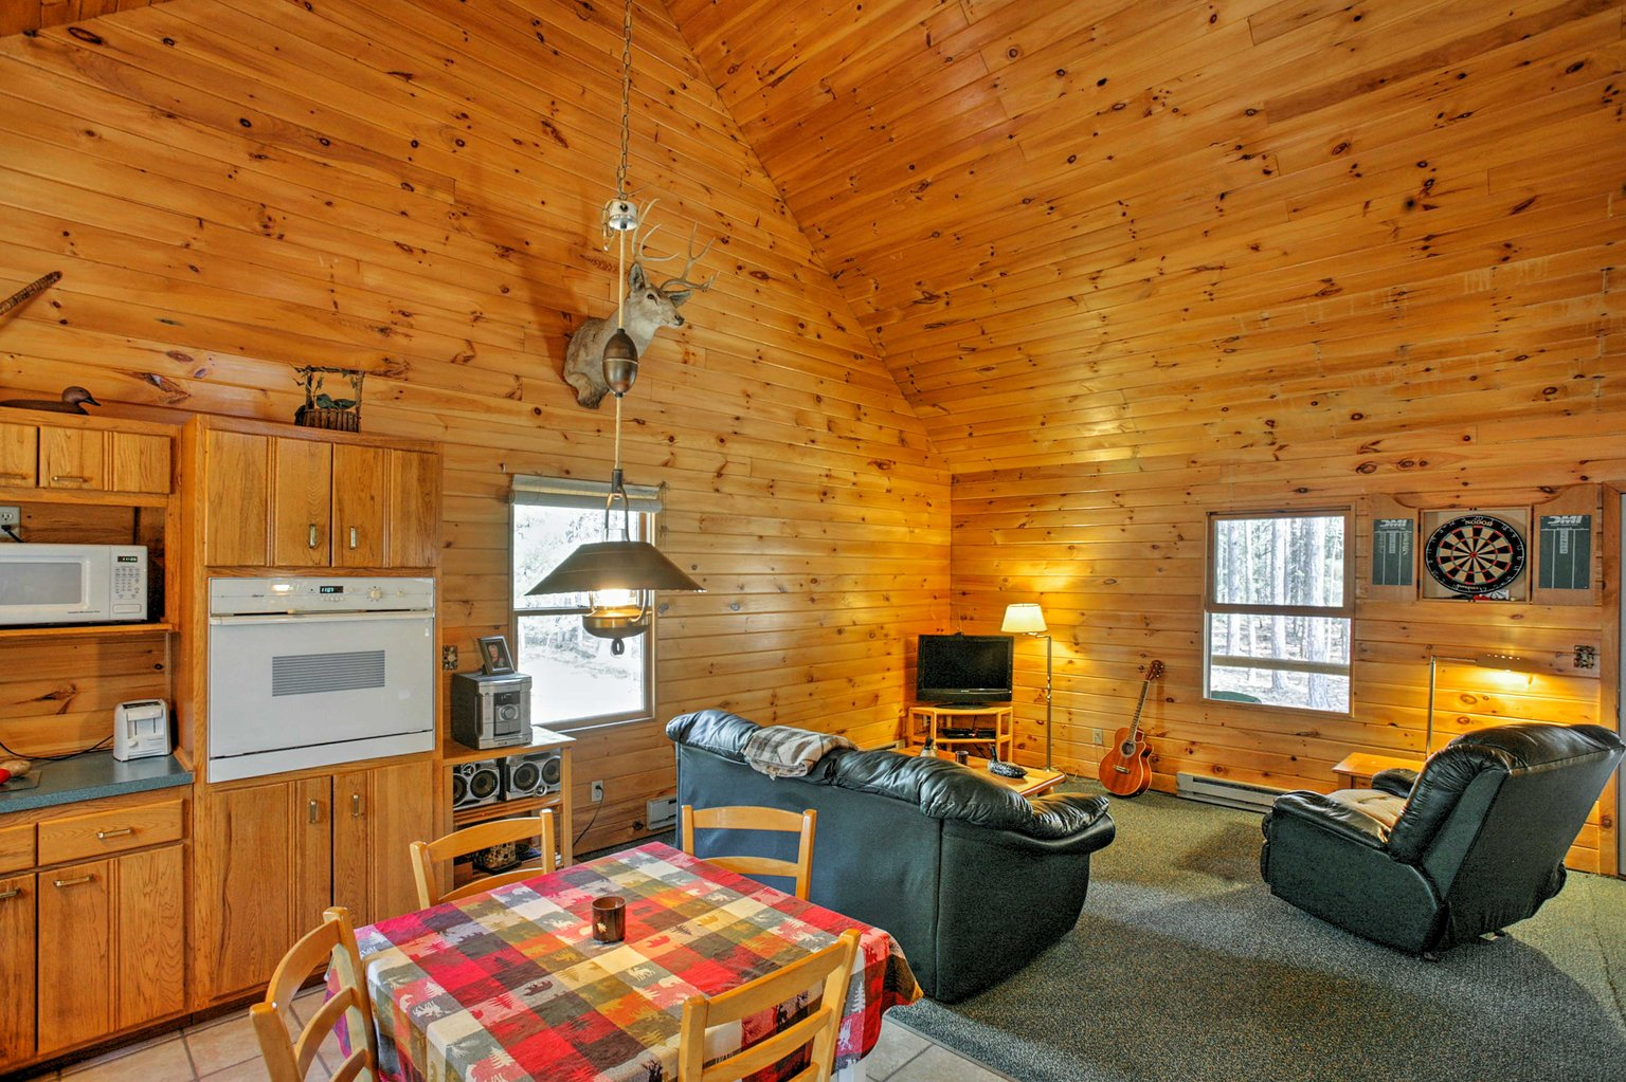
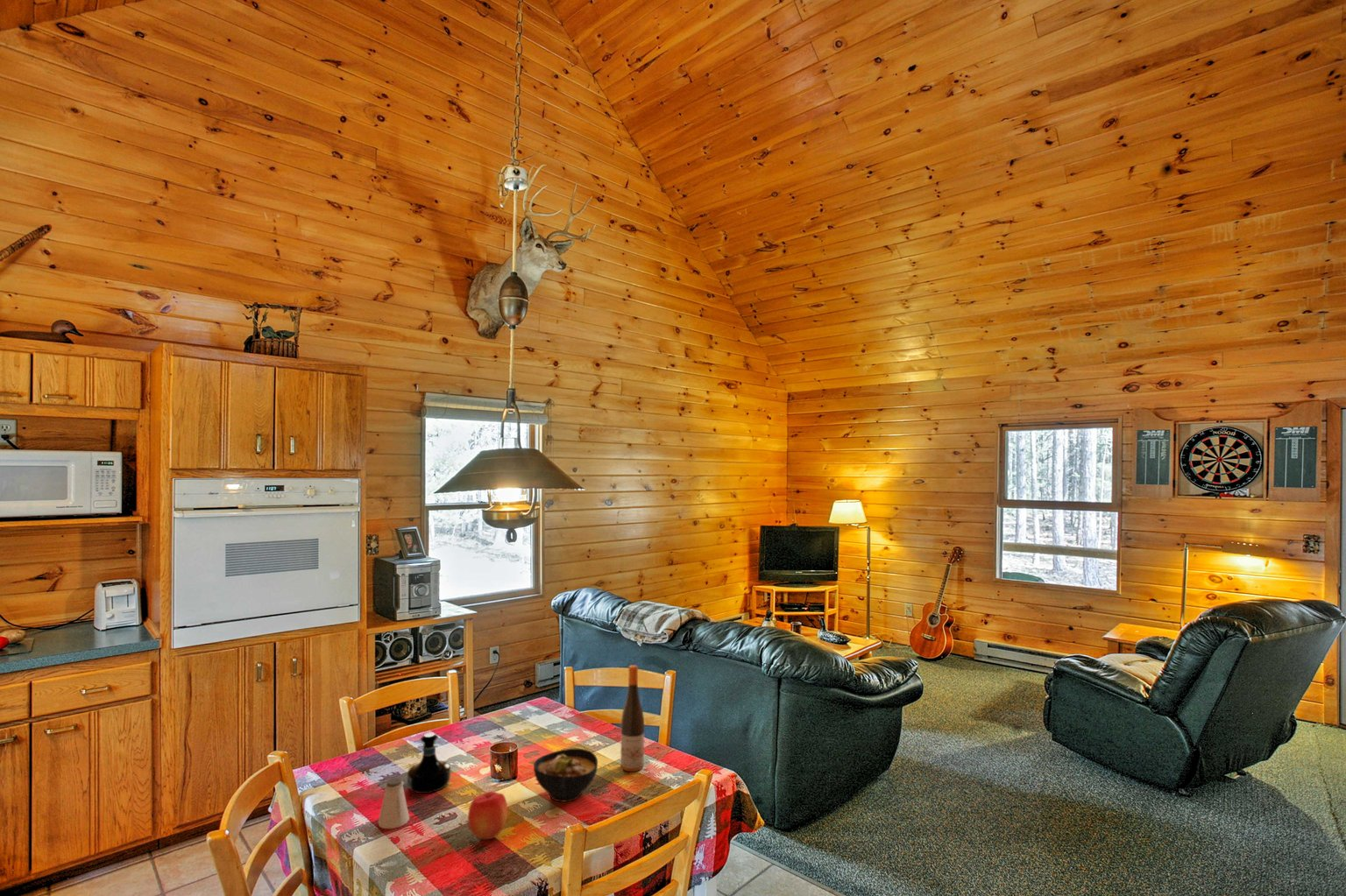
+ bowl (565, 775)
+ apple (487, 815)
+ wine bottle (633, 716)
+ tequila bottle (429, 759)
+ saltshaker (393, 801)
